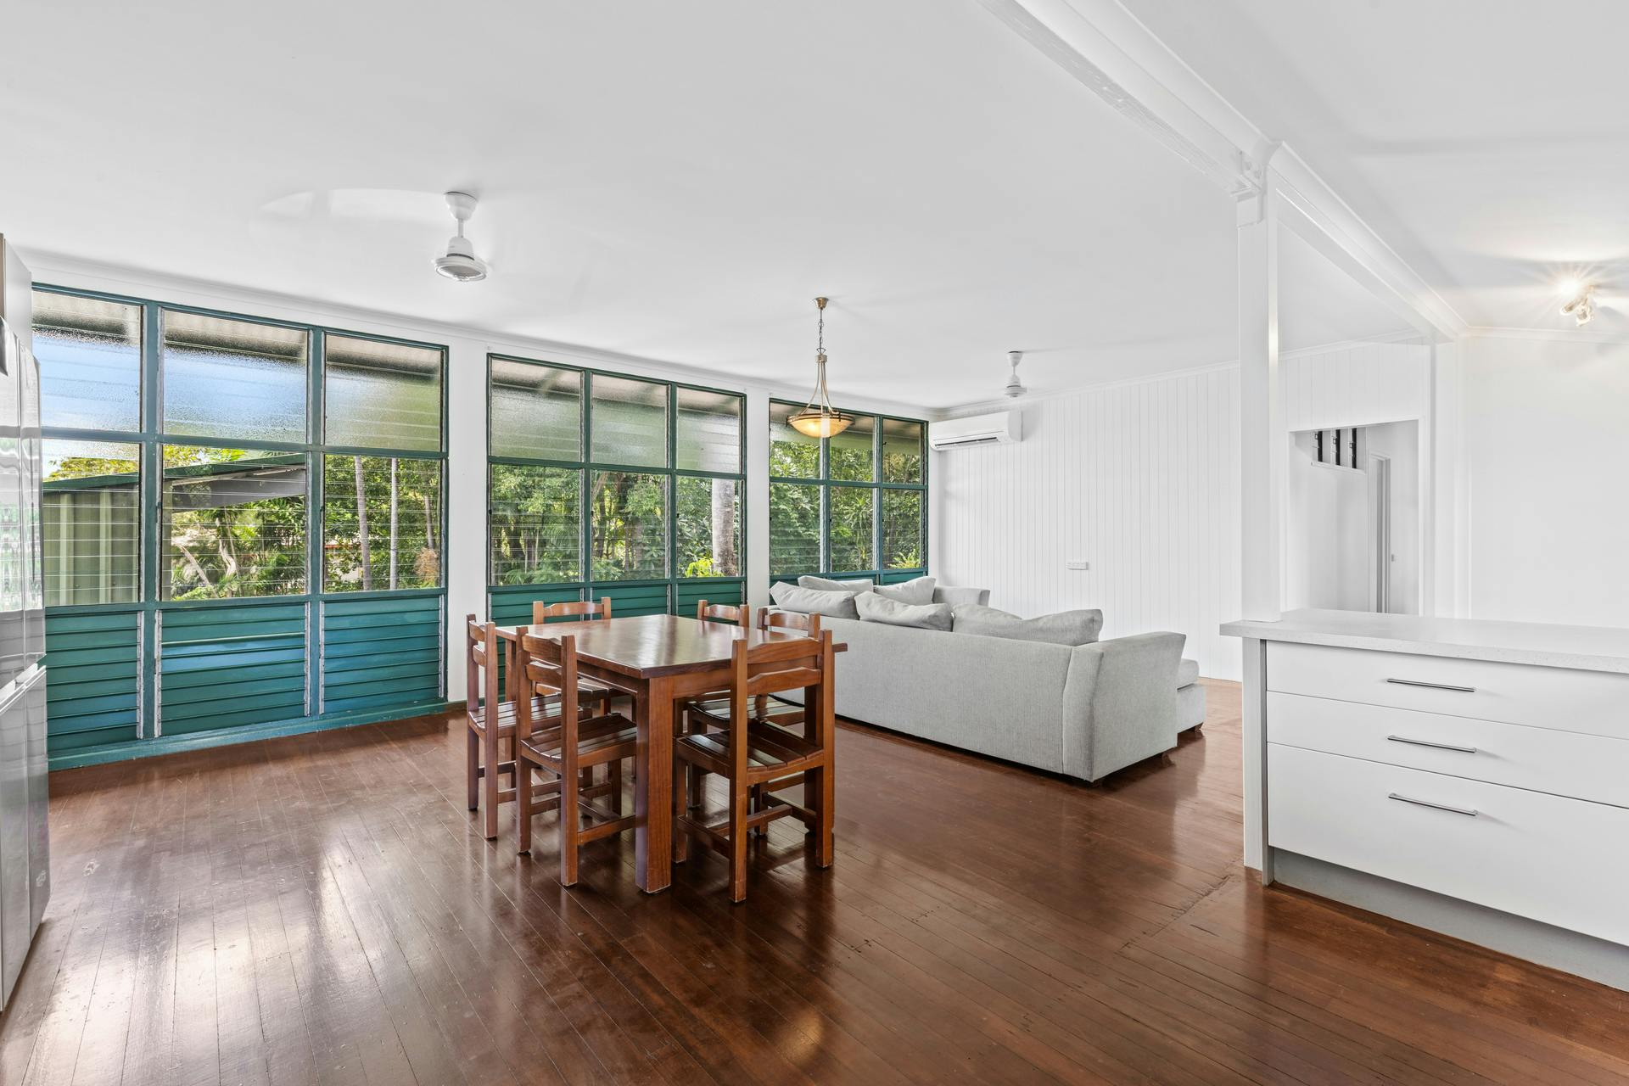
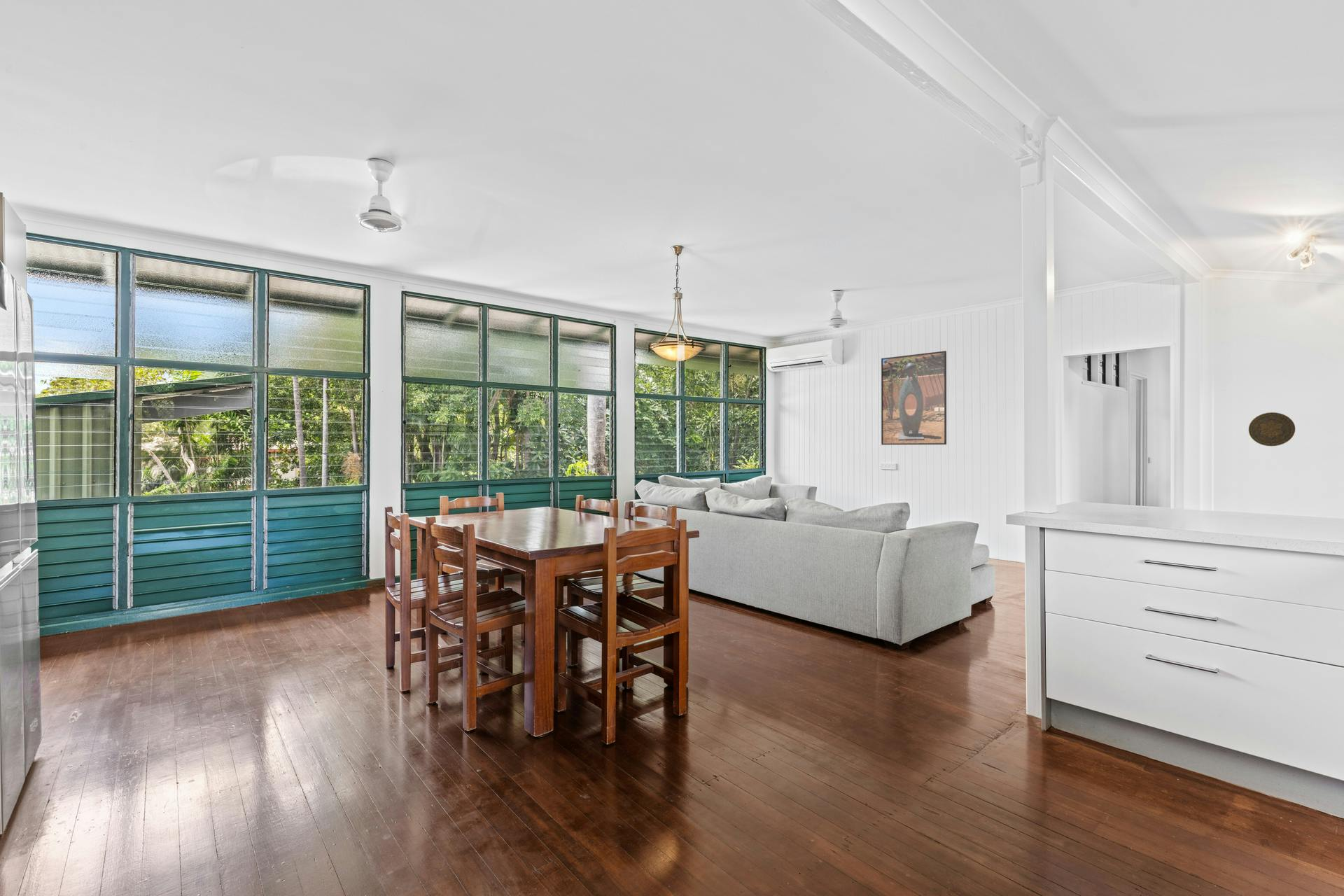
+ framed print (912, 400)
+ decorative plate (1271, 429)
